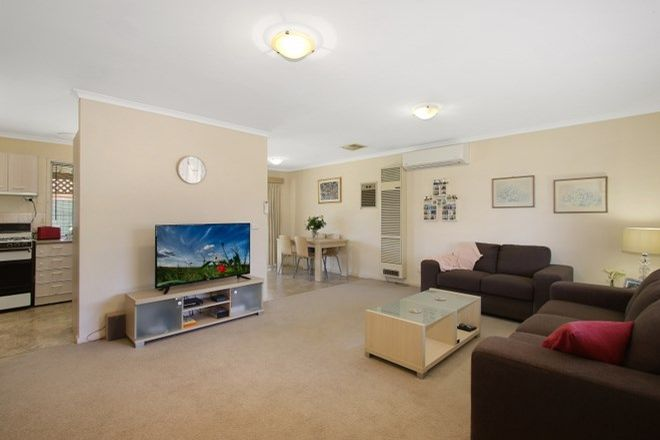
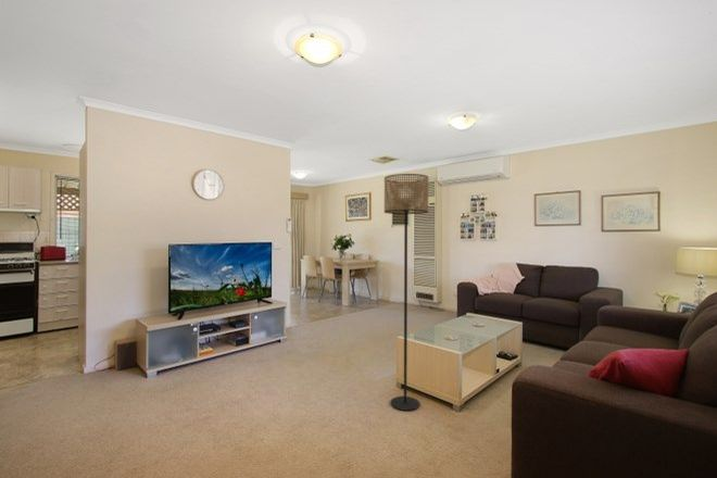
+ floor lamp (405, 290)
